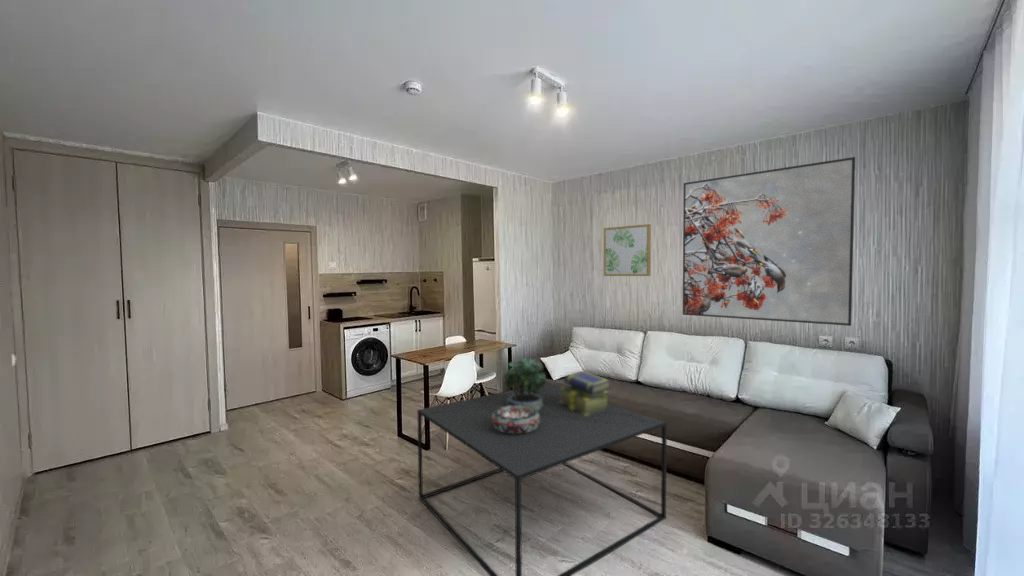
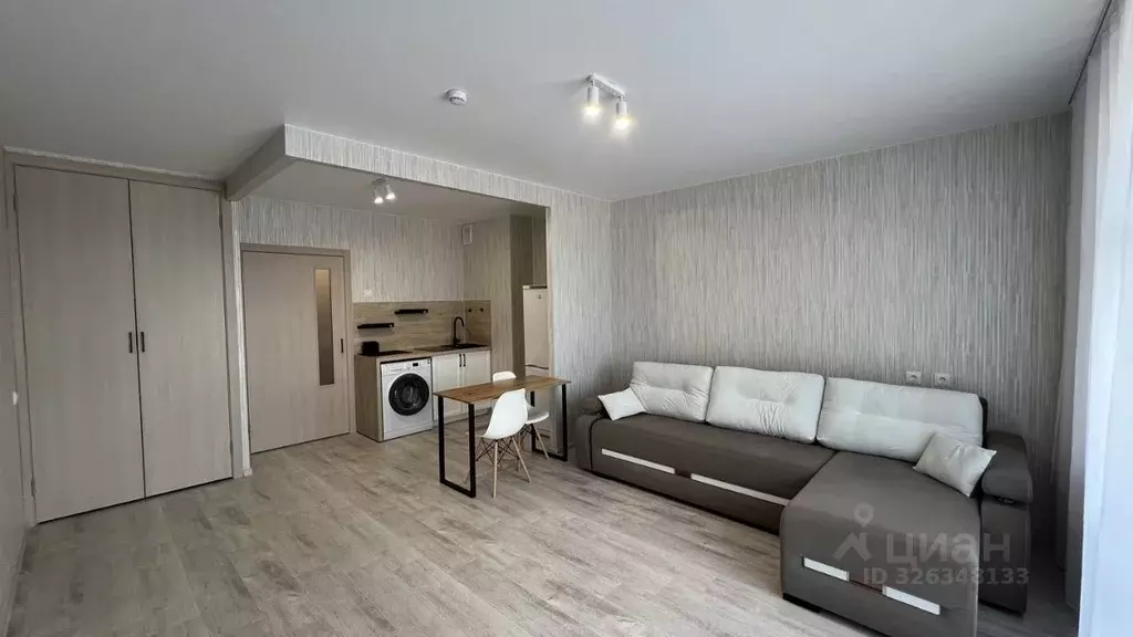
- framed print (757, 246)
- coffee table (536, 462)
- decorative bowl (515, 418)
- potted plant (524, 378)
- wall art (626, 251)
- stack of books (586, 391)
